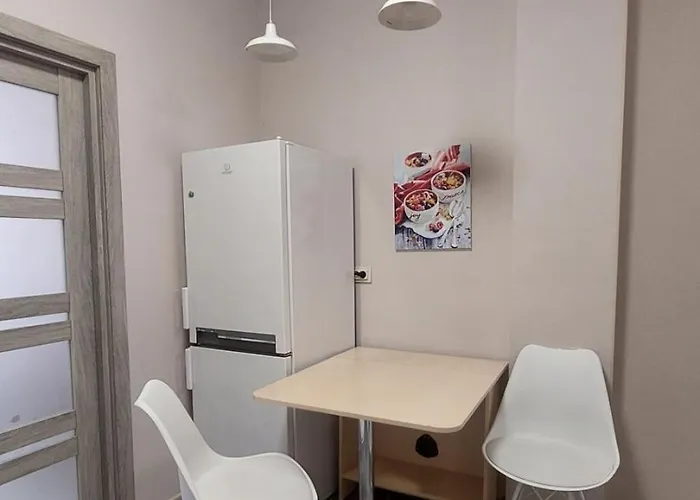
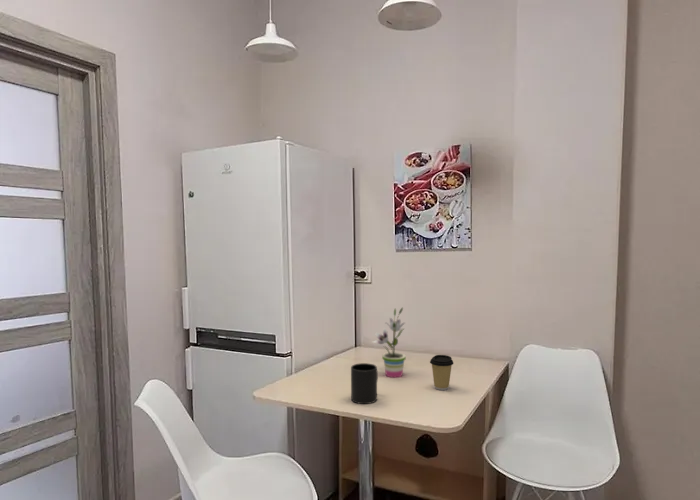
+ mug (366, 381)
+ potted plant (388, 341)
+ coffee cup (441, 372)
